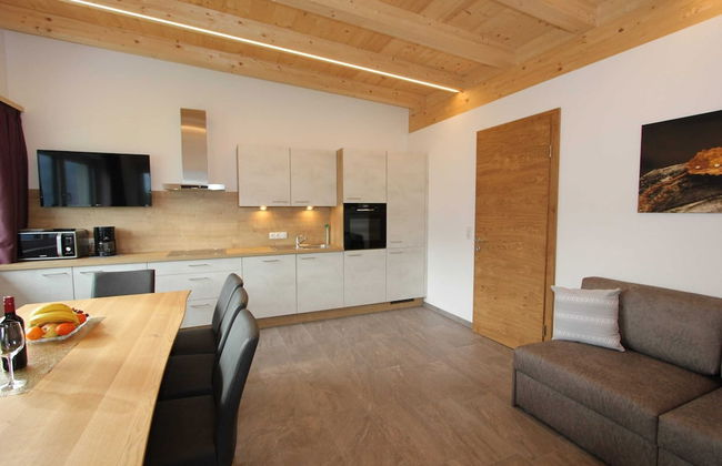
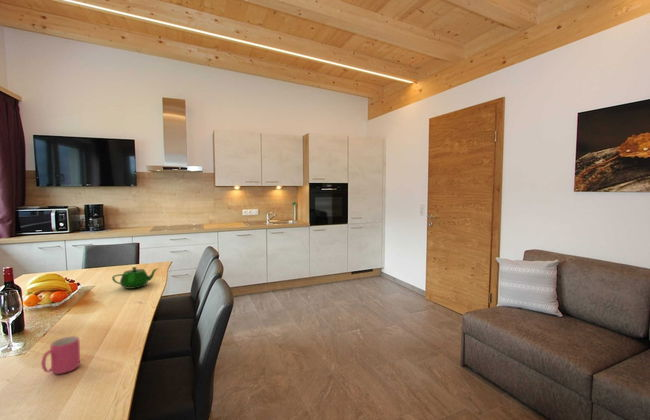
+ teapot (136, 276)
+ mug (60, 357)
